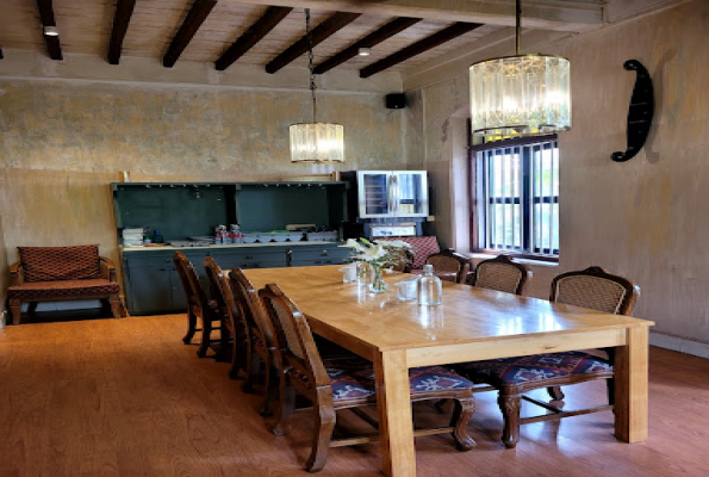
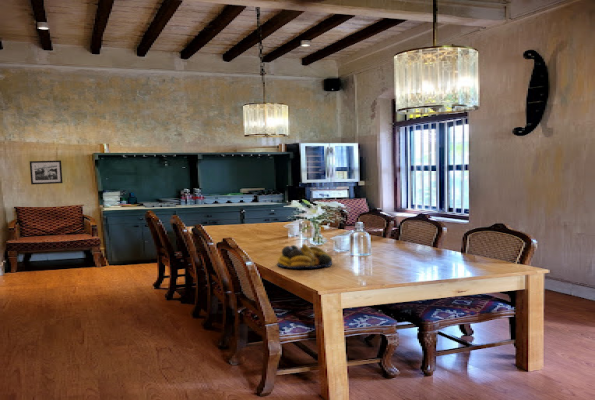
+ fruit bowl (304, 254)
+ picture frame (46, 172)
